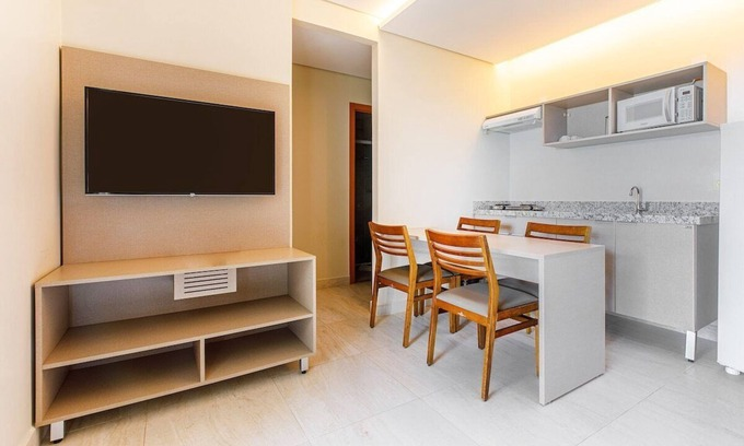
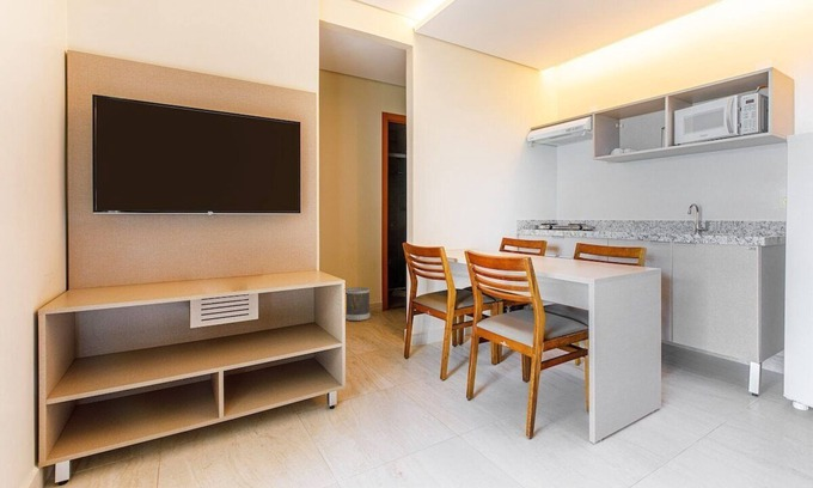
+ wastebasket (356, 303)
